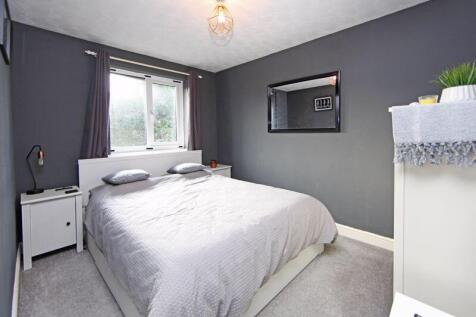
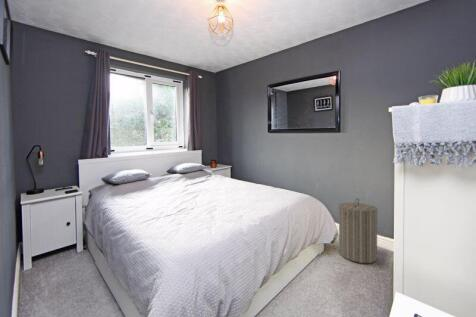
+ laundry hamper (357, 226)
